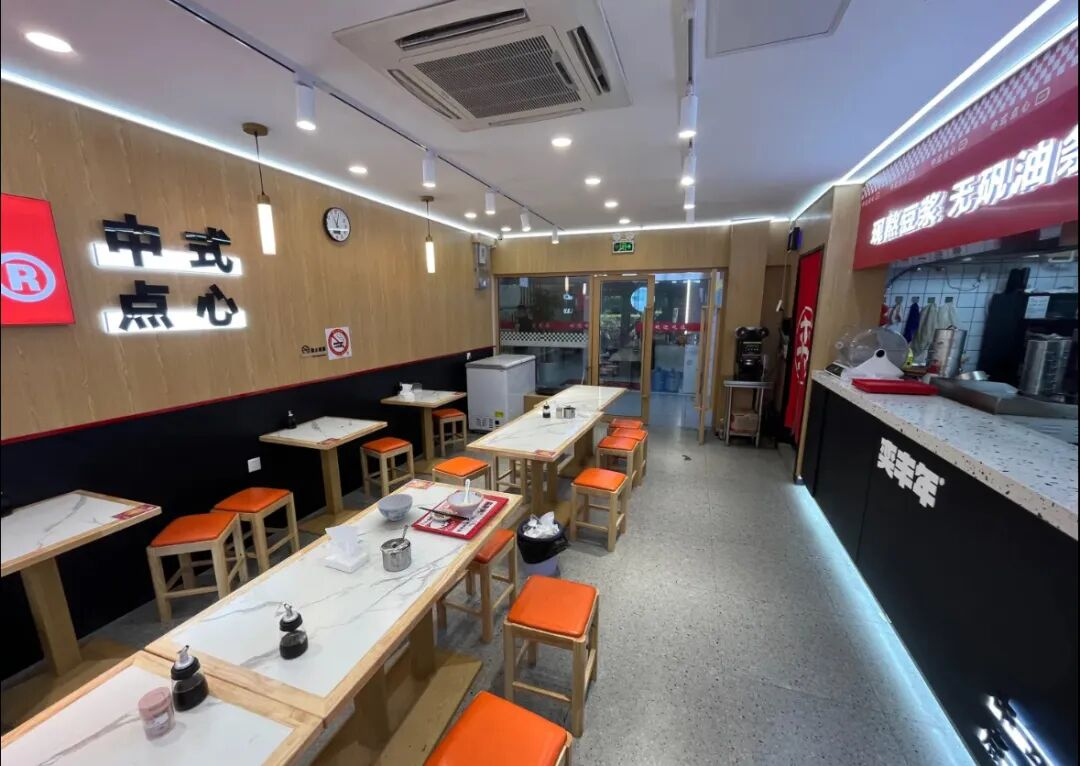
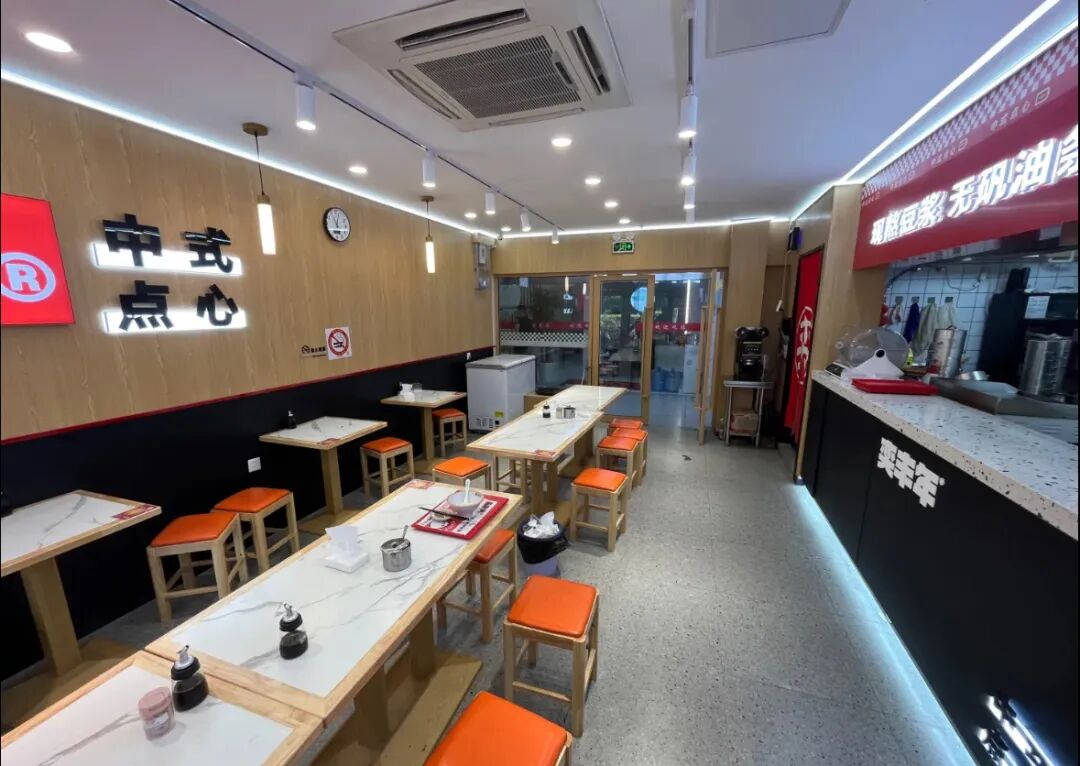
- chinaware (395, 509)
